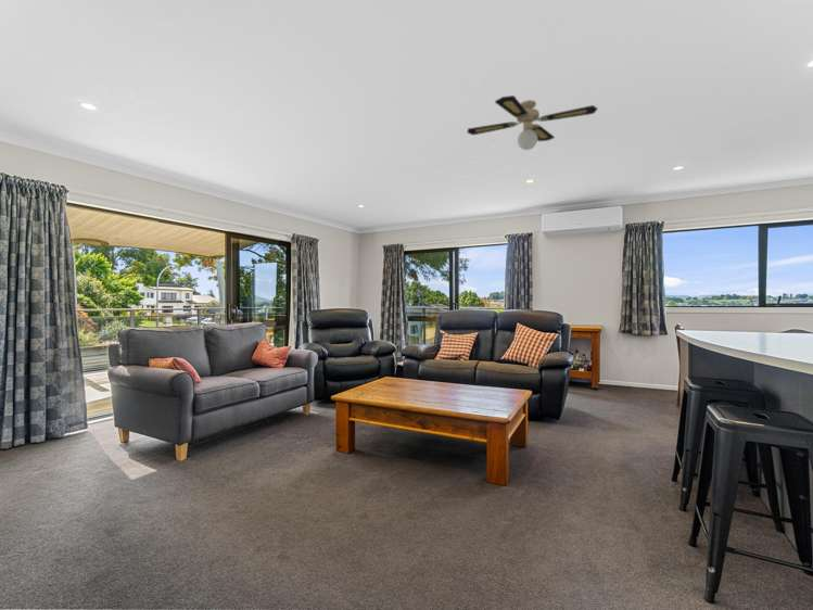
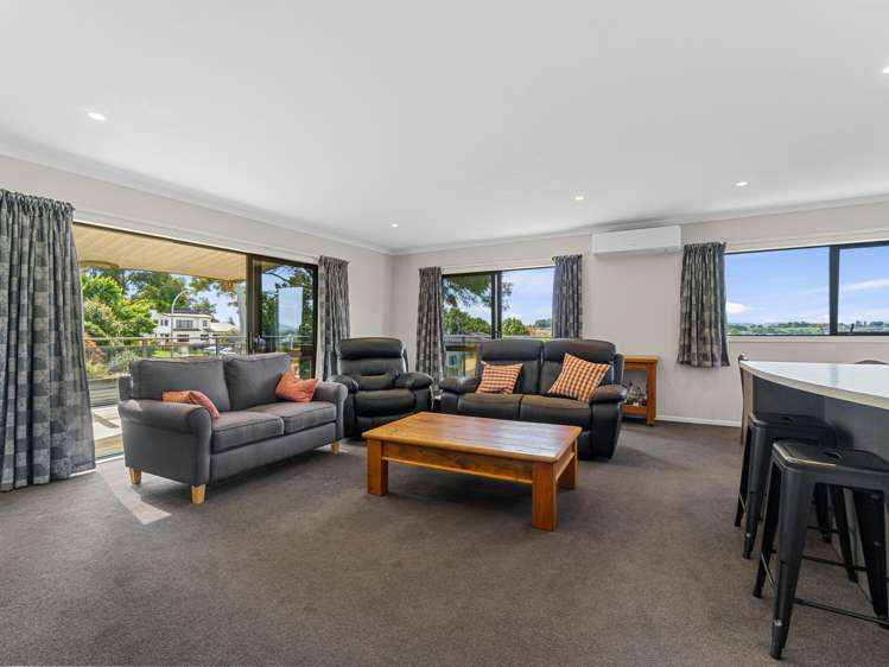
- ceiling fan (528, 126)
